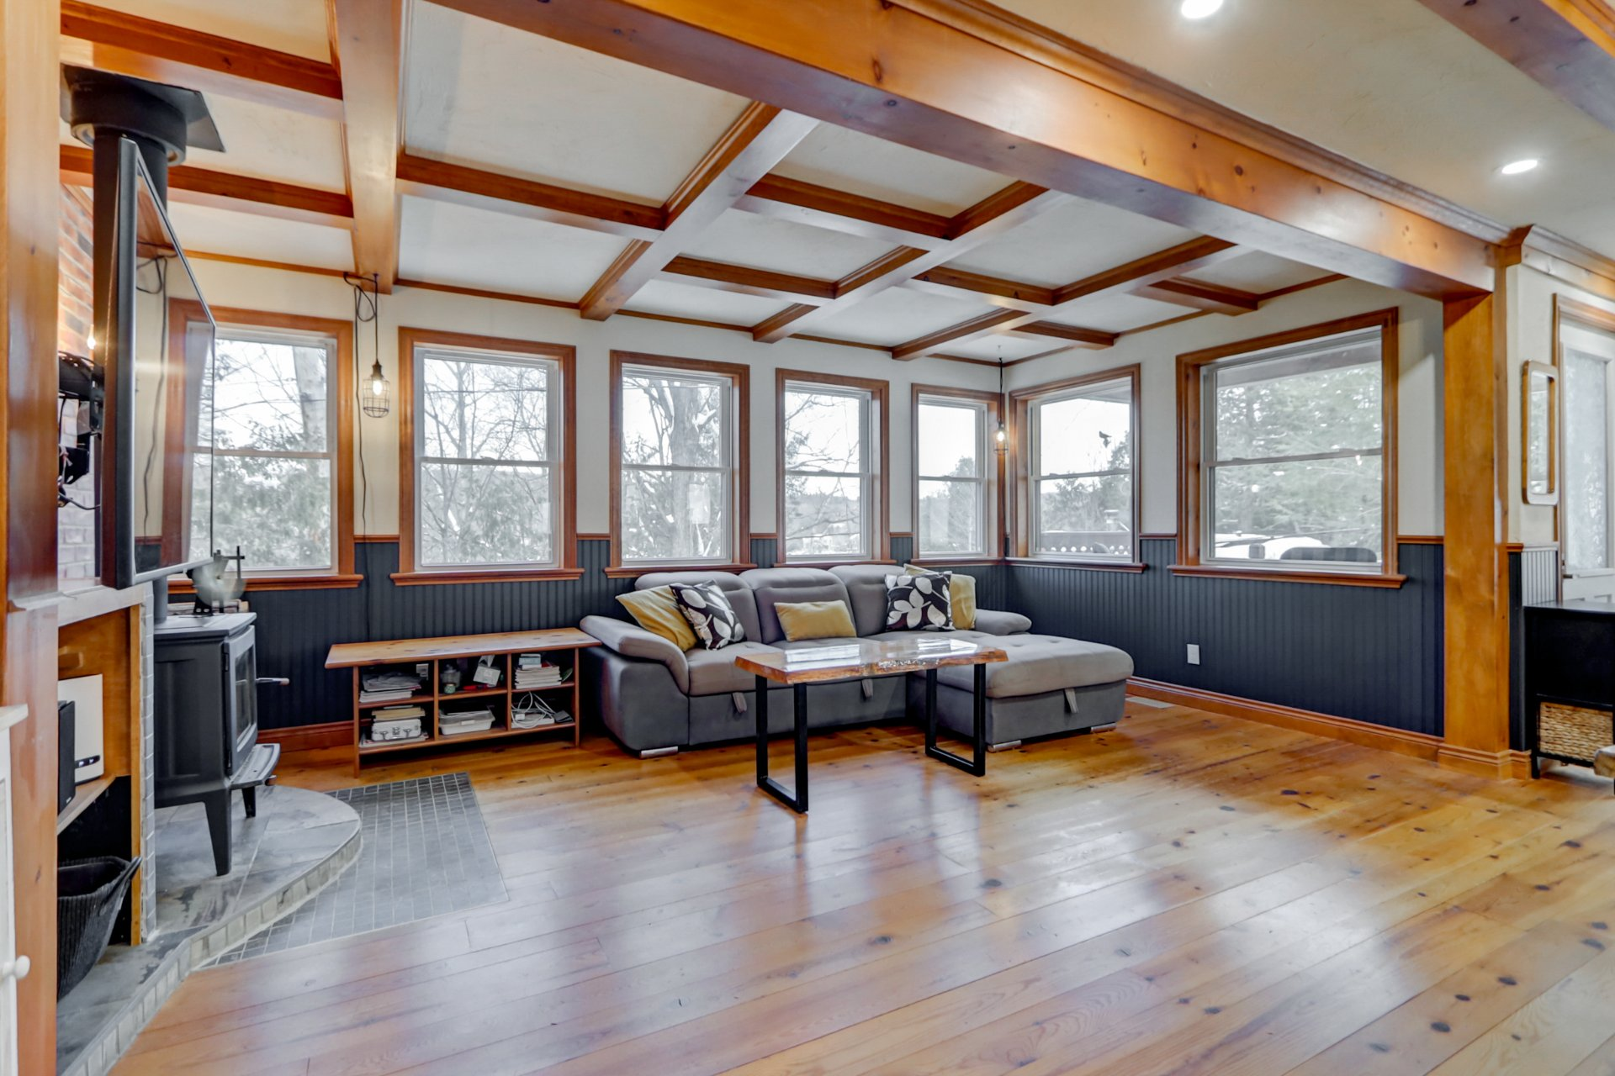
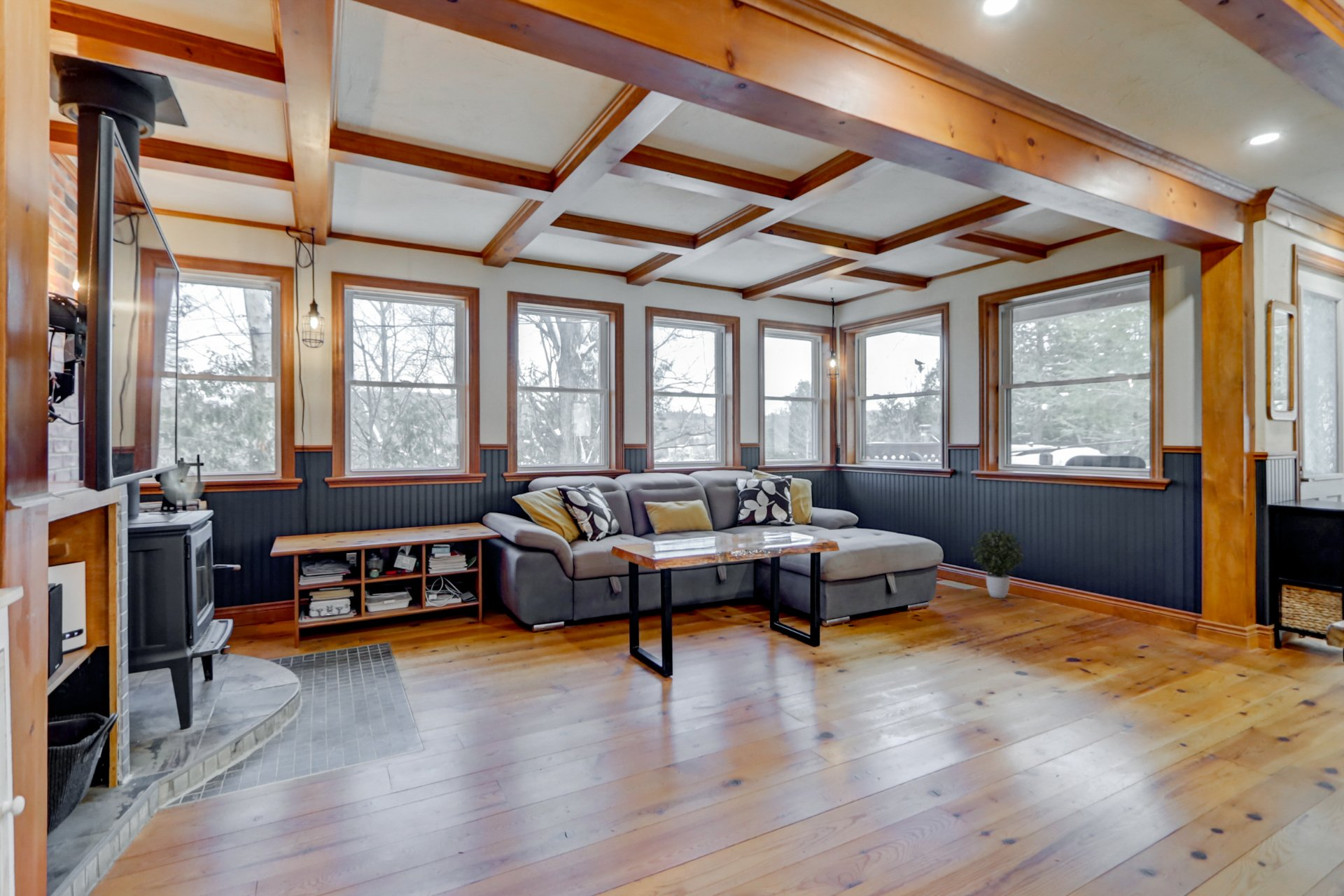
+ potted plant (998, 563)
